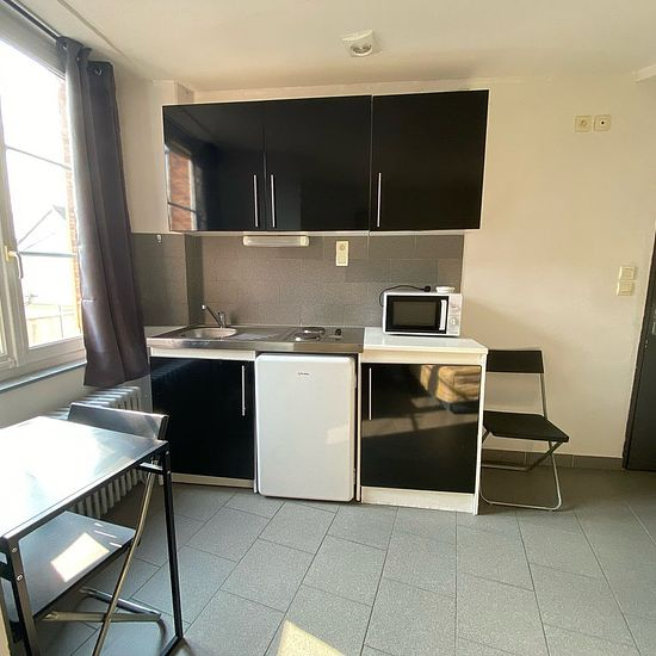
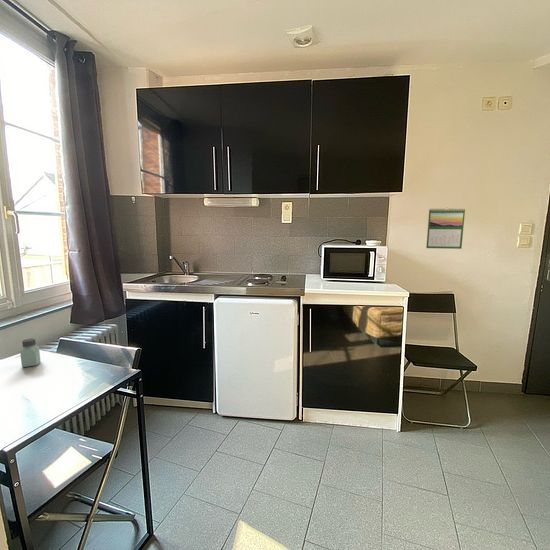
+ calendar (445, 228)
+ saltshaker (30, 352)
